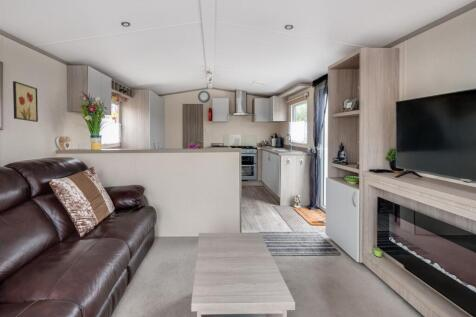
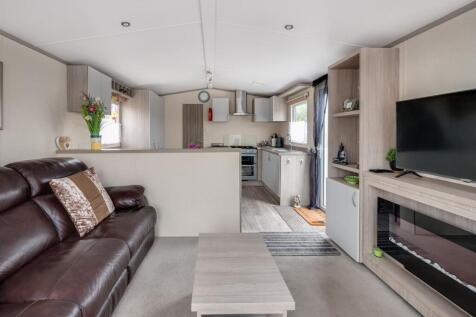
- wall art (25, 102)
